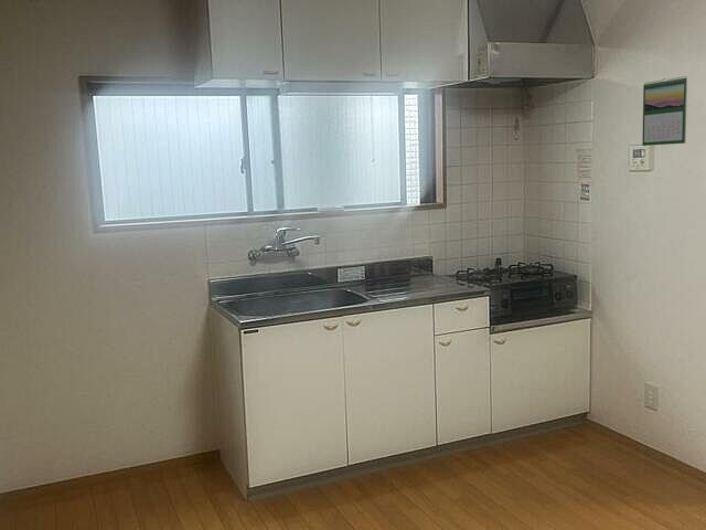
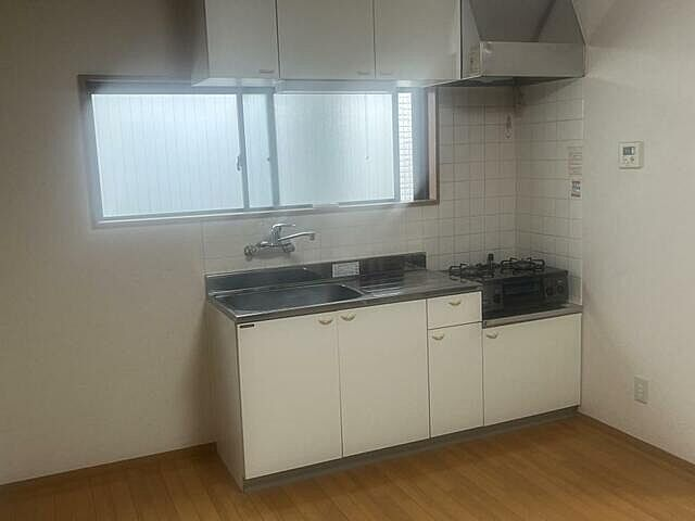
- calendar (664, 112)
